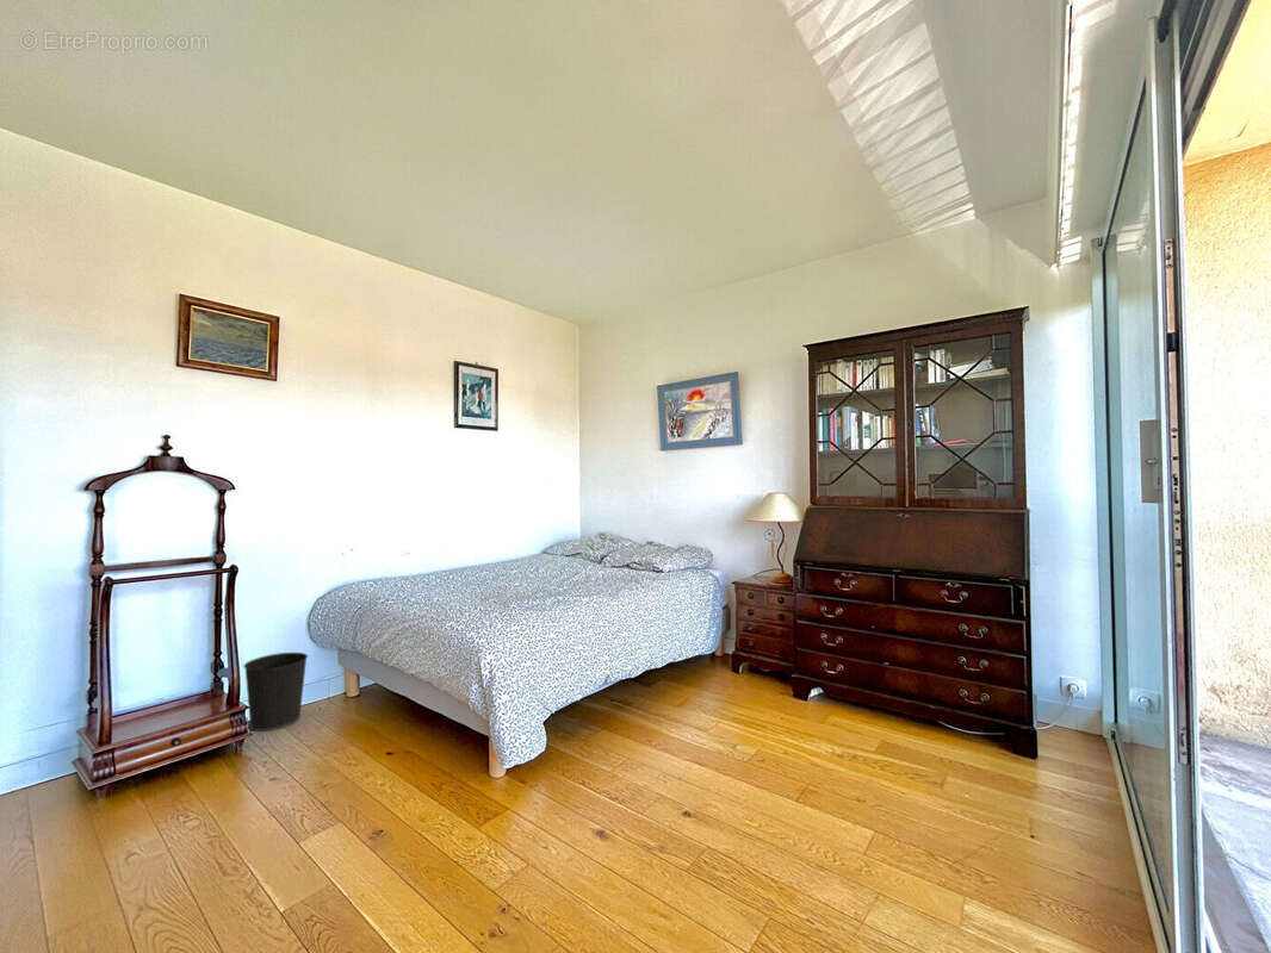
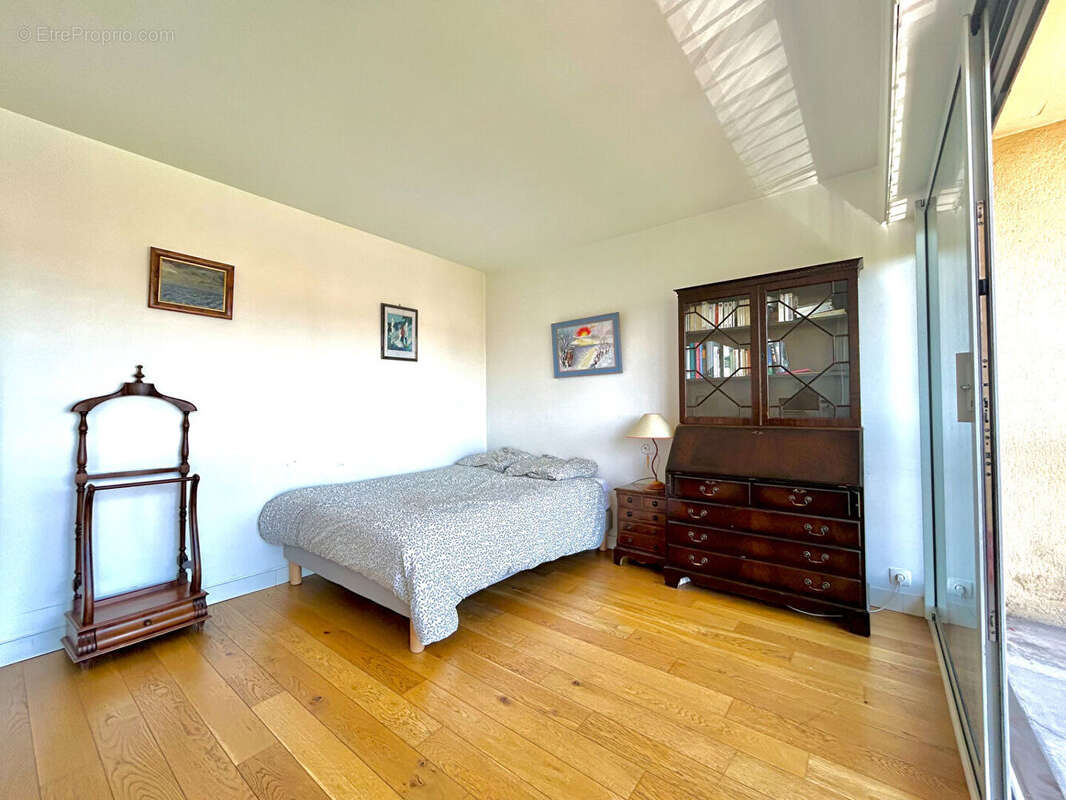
- wastebasket (275, 691)
